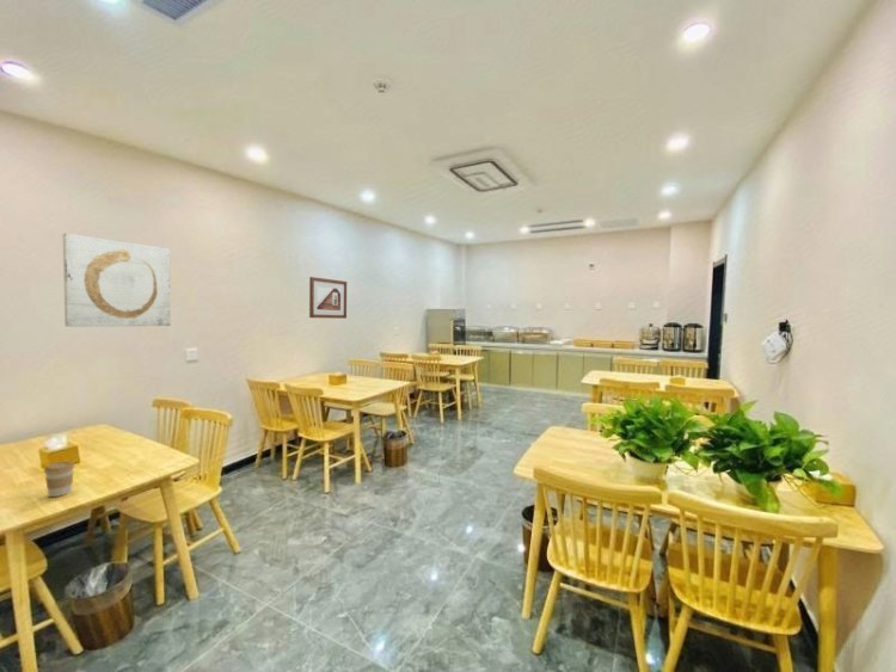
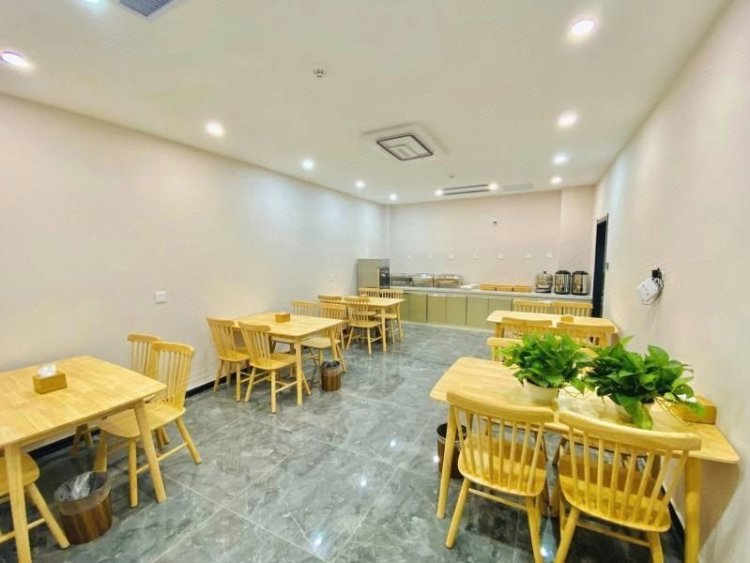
- coffee cup (60, 477)
- picture frame (329, 298)
- wall art (121, 284)
